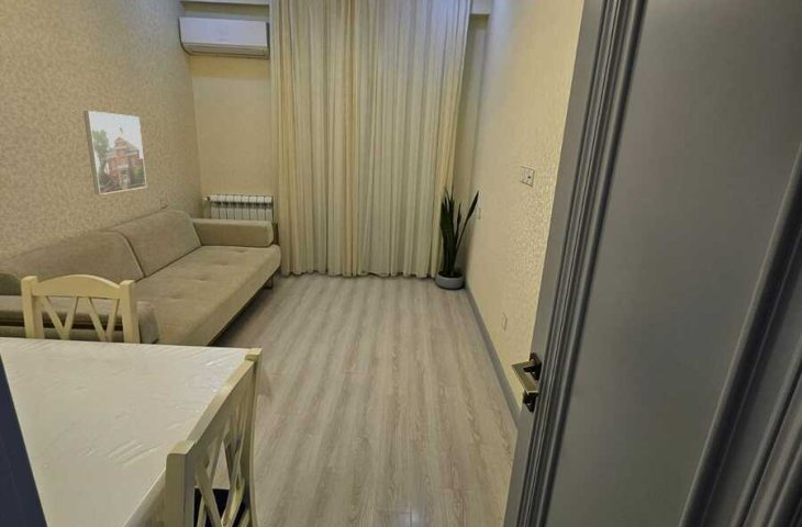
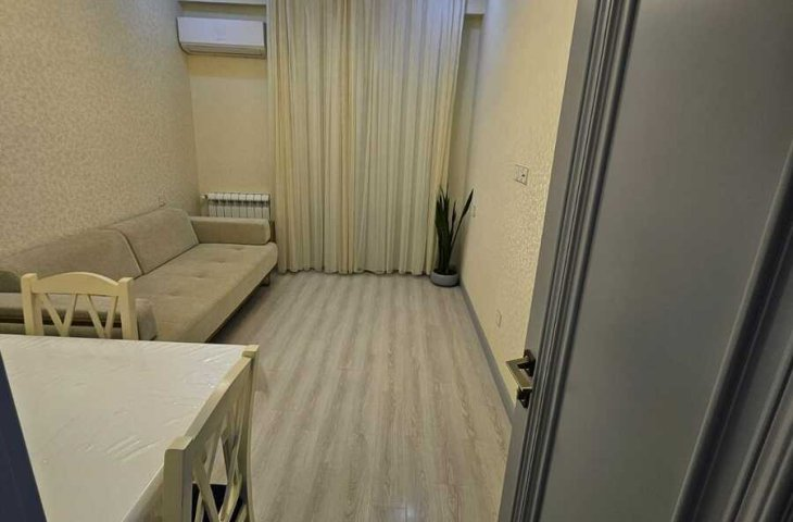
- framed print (118, 153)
